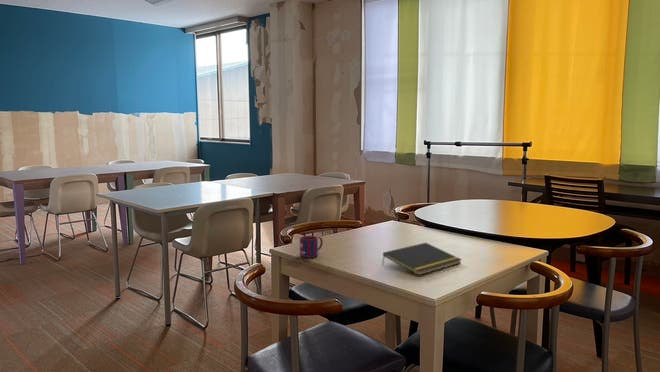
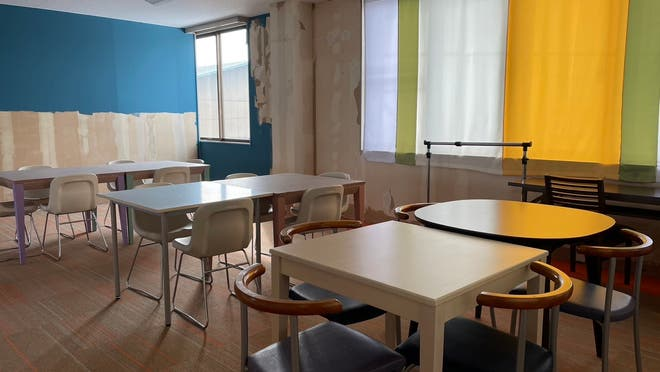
- mug (312, 246)
- notepad (422, 257)
